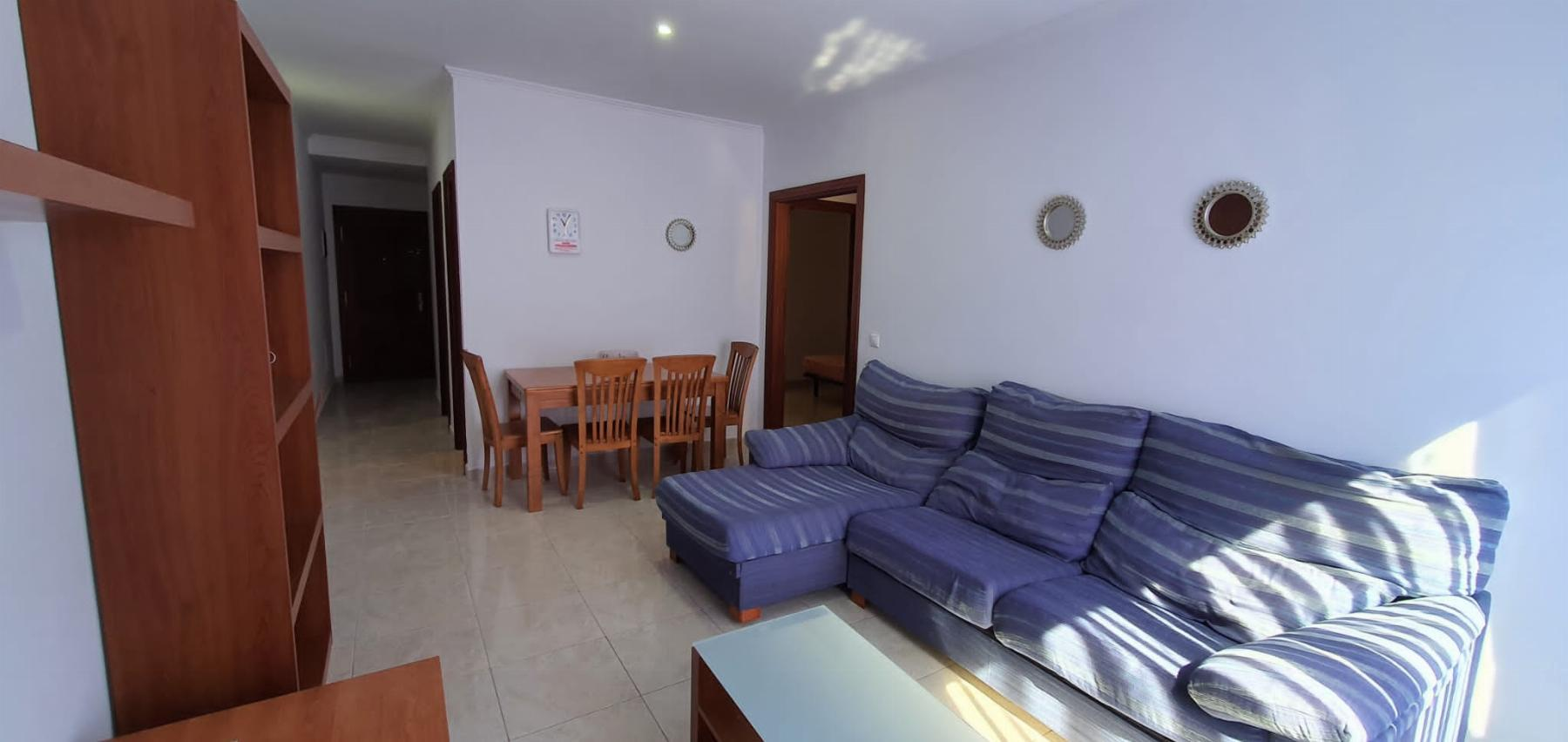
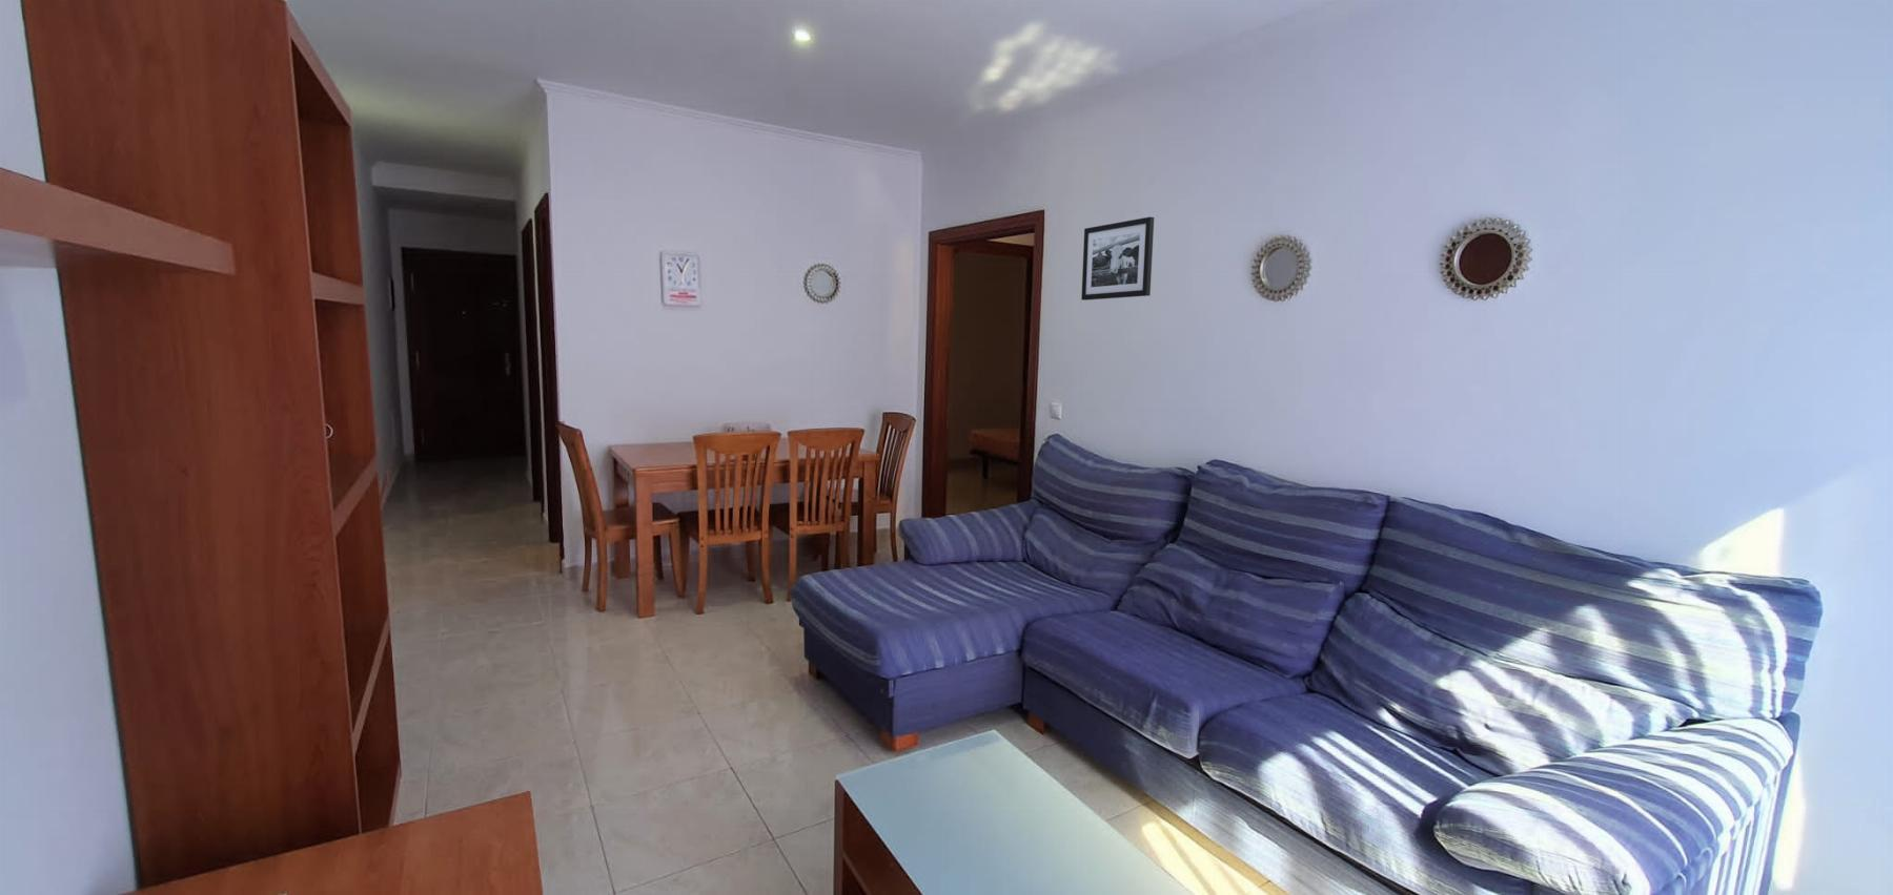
+ picture frame (1116, 261)
